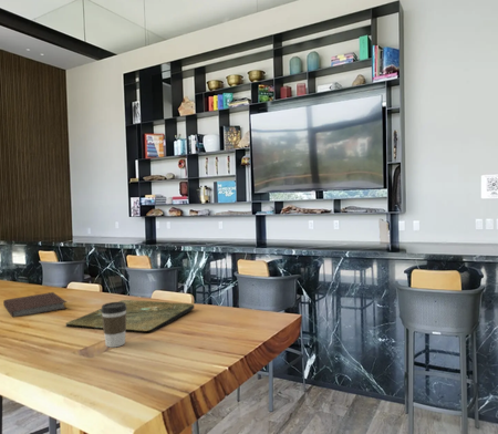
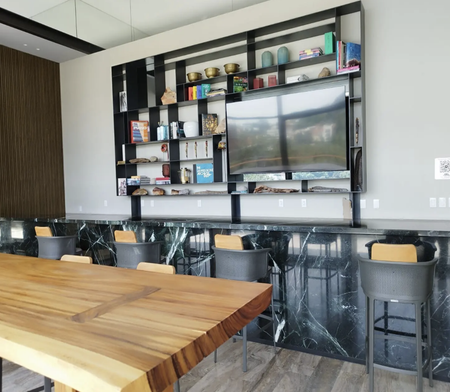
- coffee cup (114, 323)
- notebook (34, 303)
- aerial map (134, 314)
